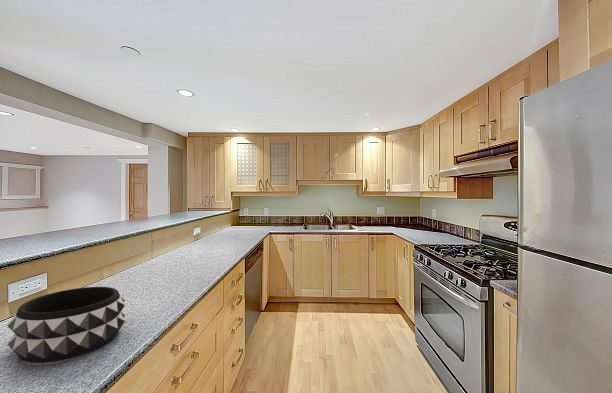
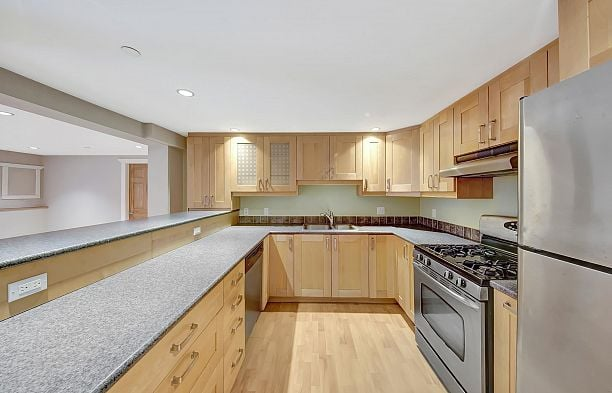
- decorative bowl (72, 319)
